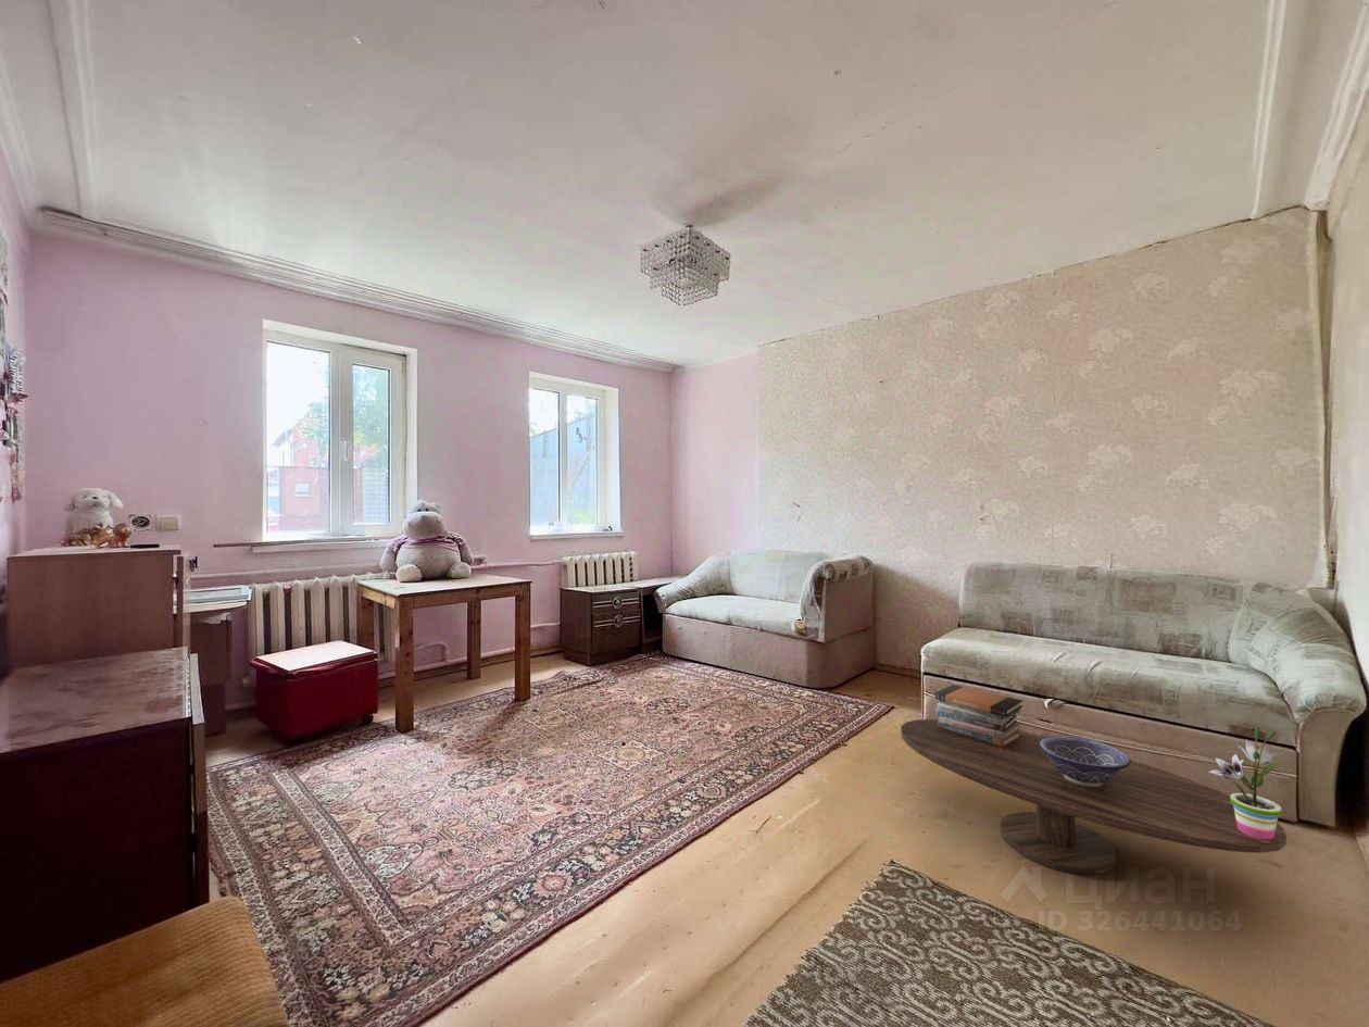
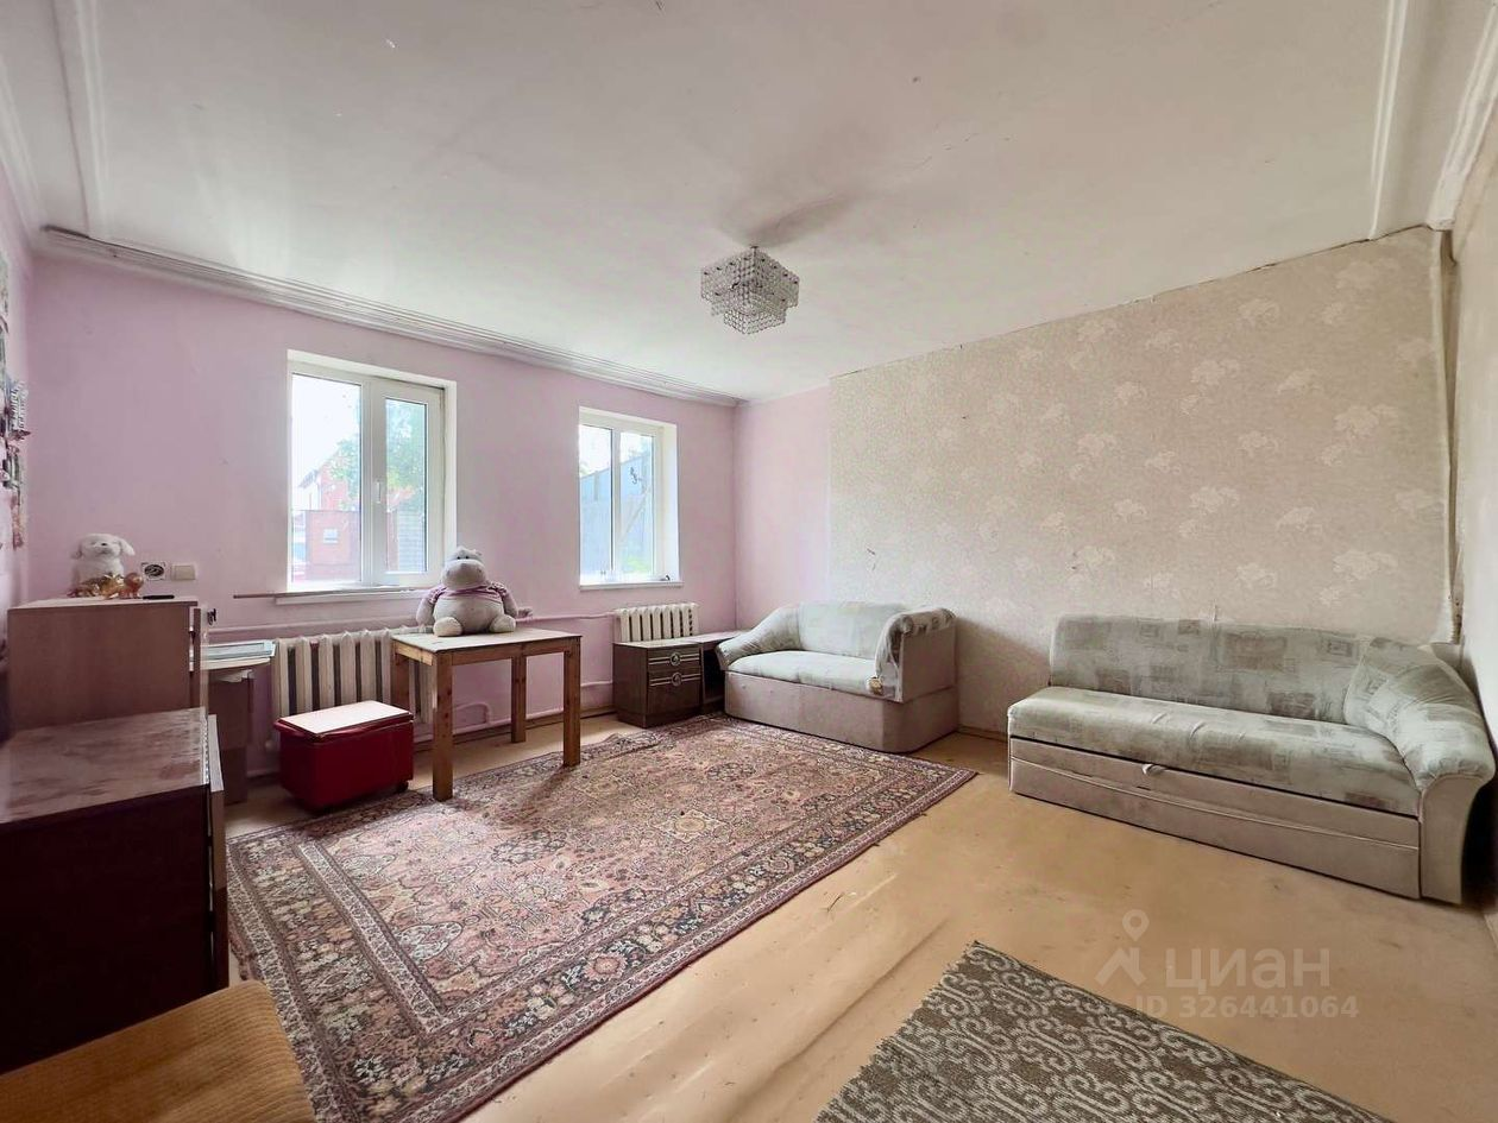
- book stack (977, 713)
- potted plant (1243, 774)
- decorative bowl (1082, 764)
- coffee table (1055, 805)
